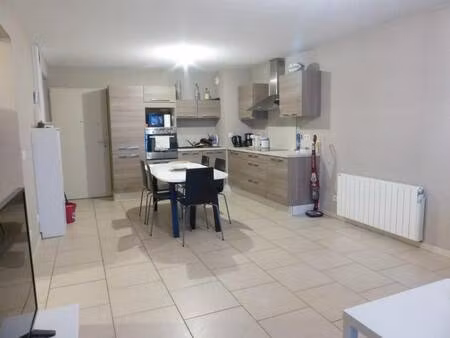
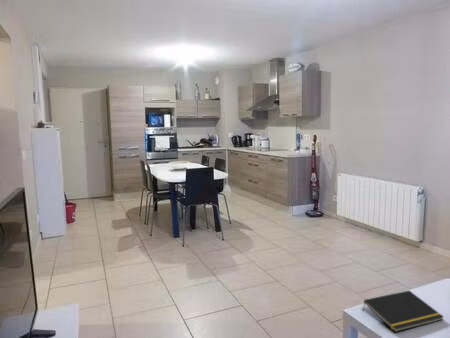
+ notepad (402, 309)
